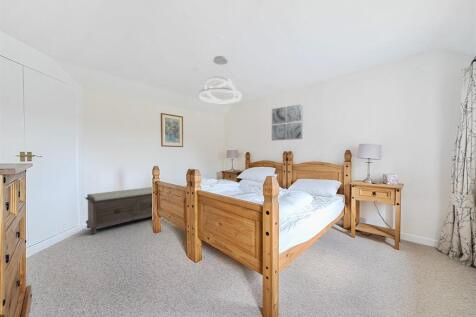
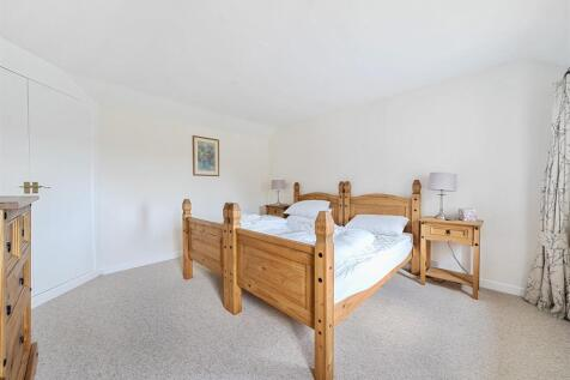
- bench (132, 206)
- wall art (286, 122)
- pendant light (220, 79)
